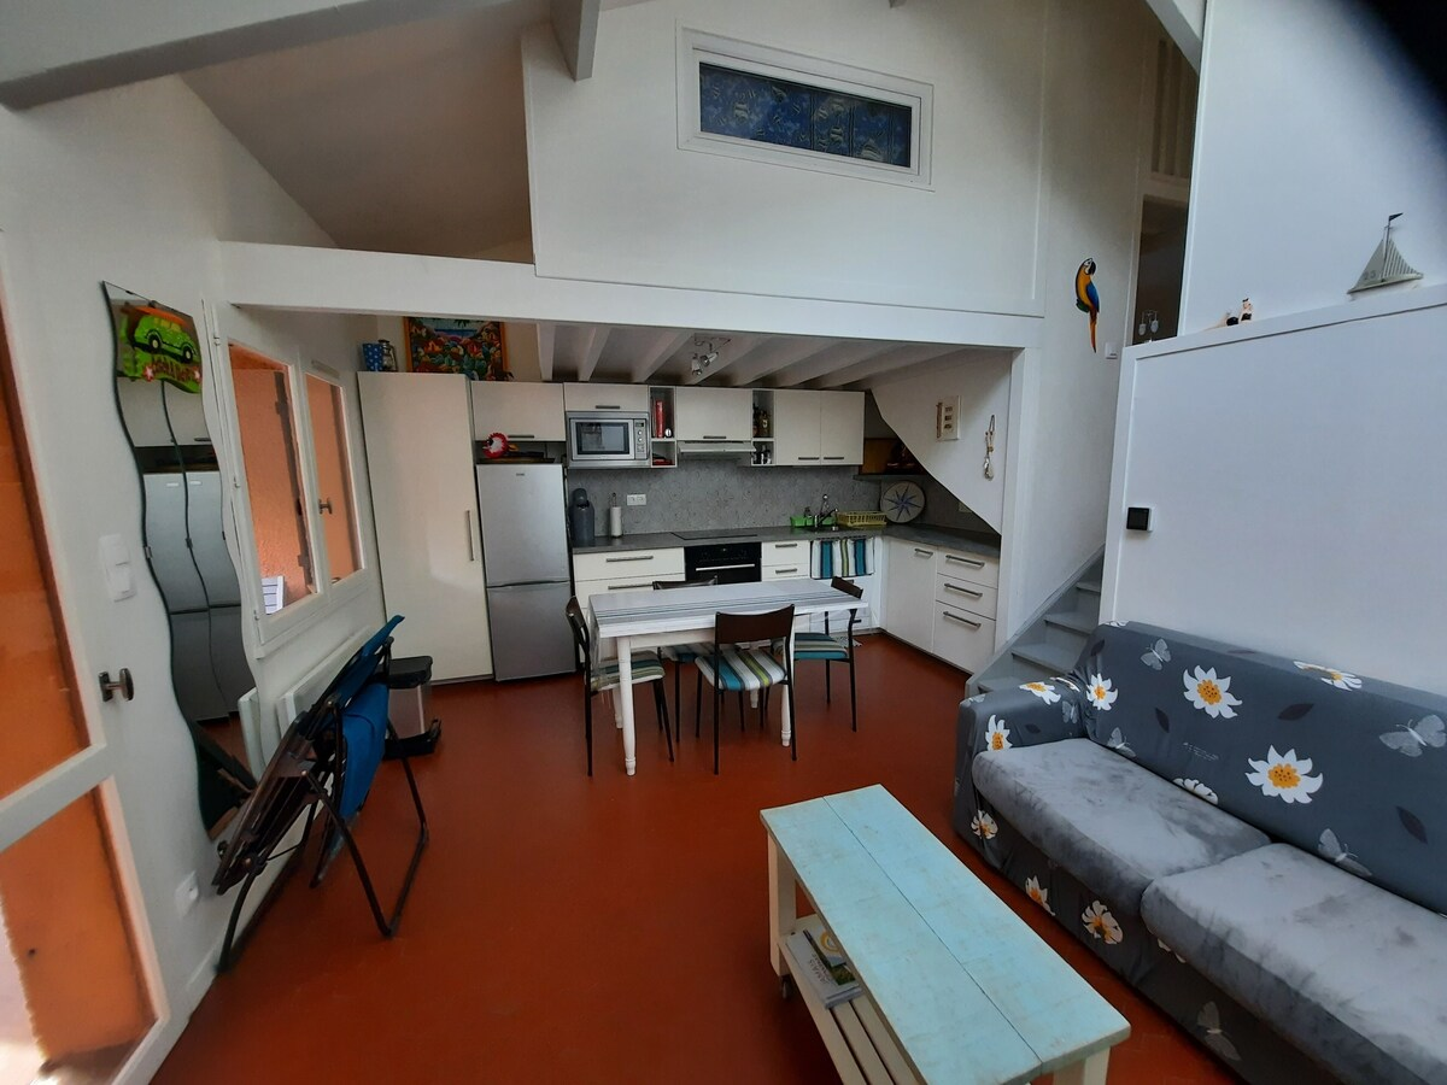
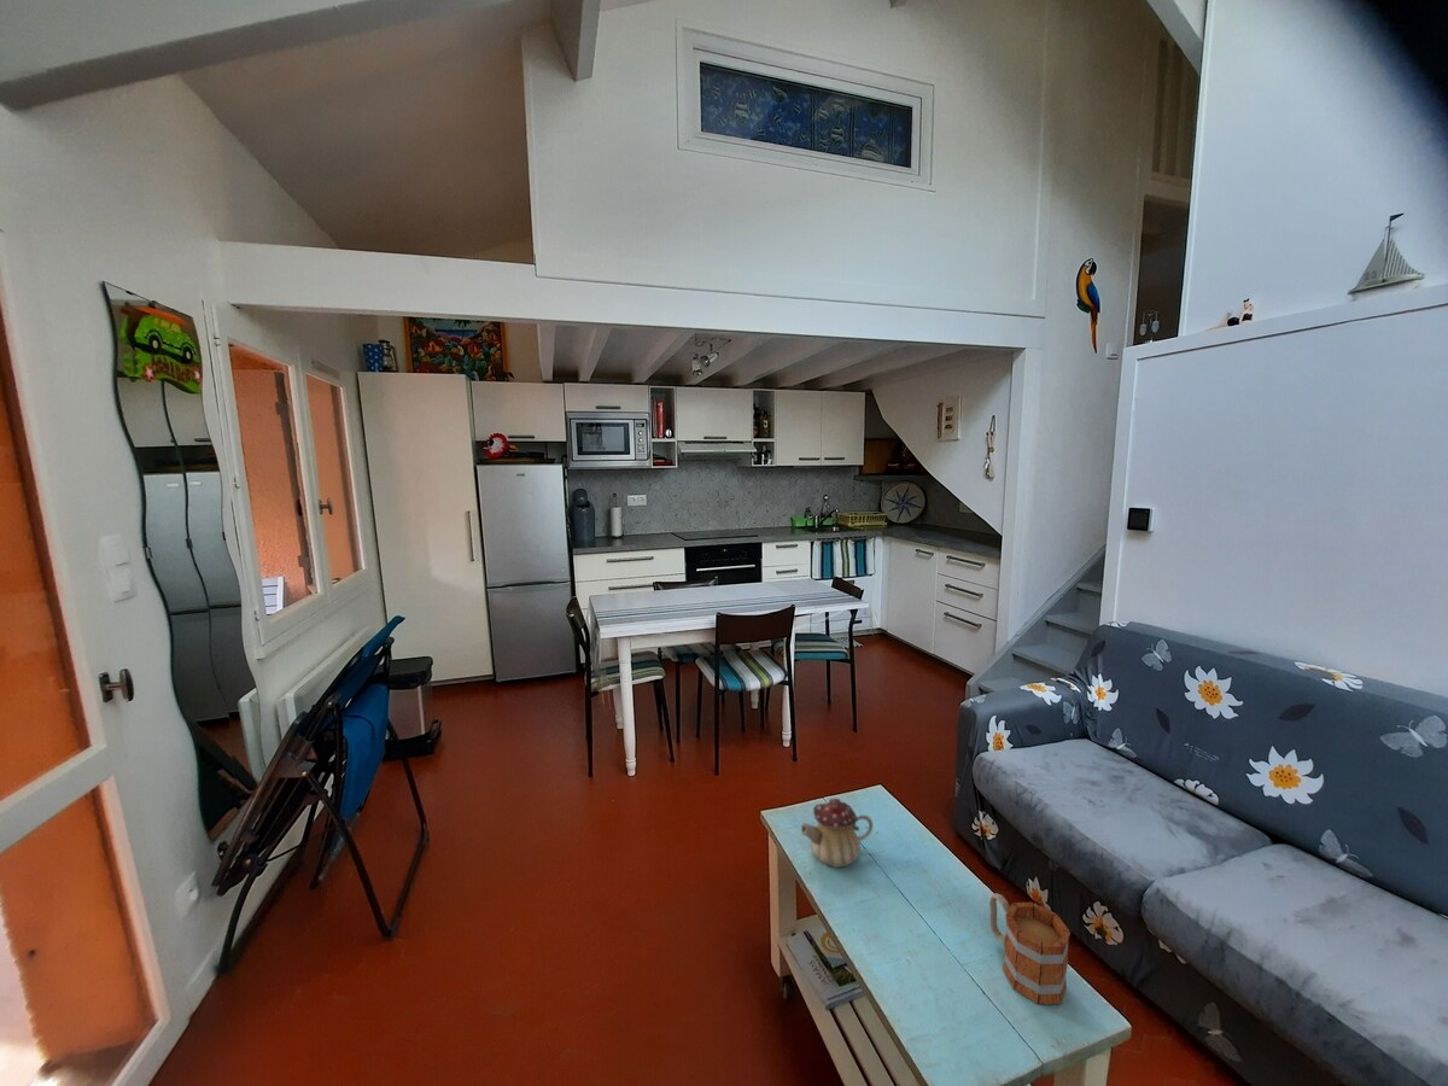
+ teapot (837, 825)
+ mug (1023, 940)
